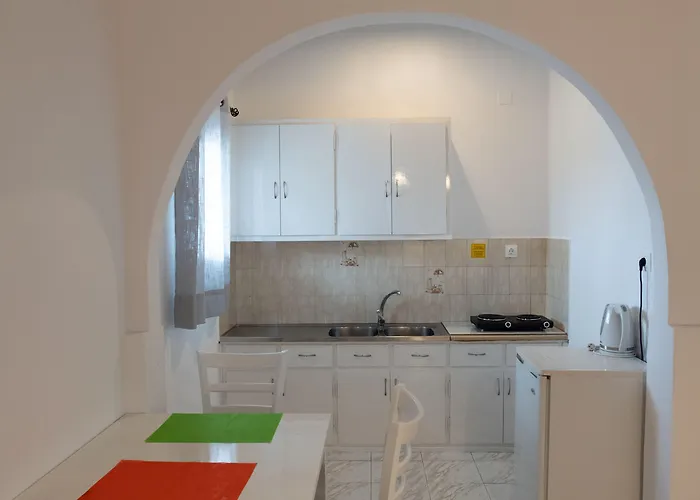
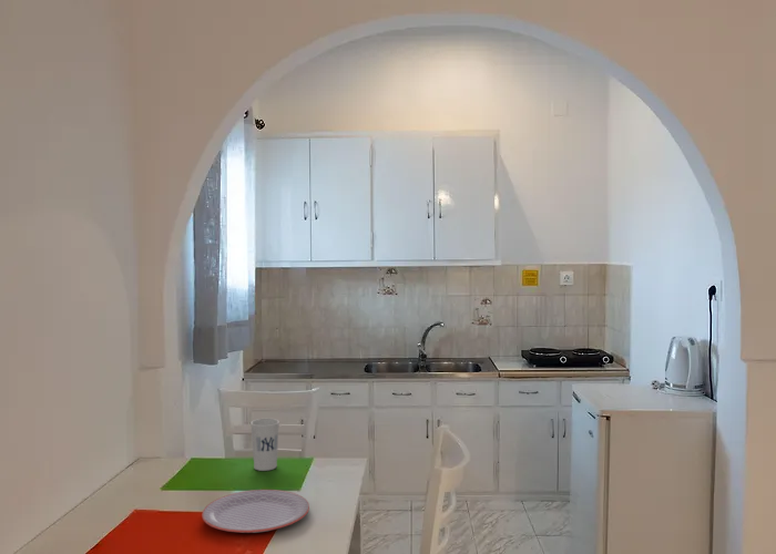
+ plate (256, 512)
+ cup (265, 444)
